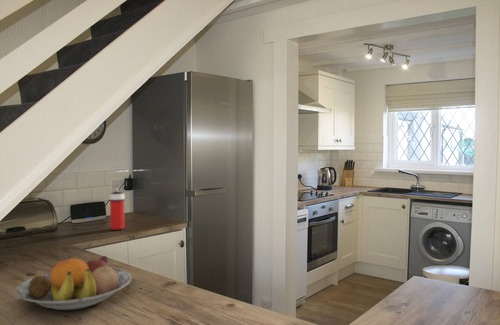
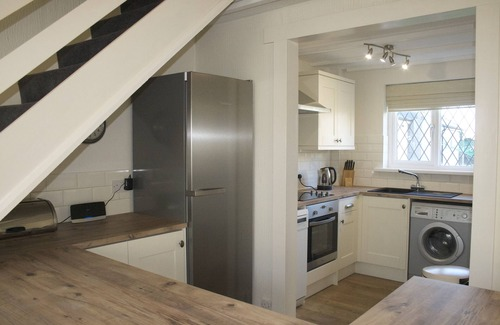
- fruit bowl (76, 277)
- spray can (117, 208)
